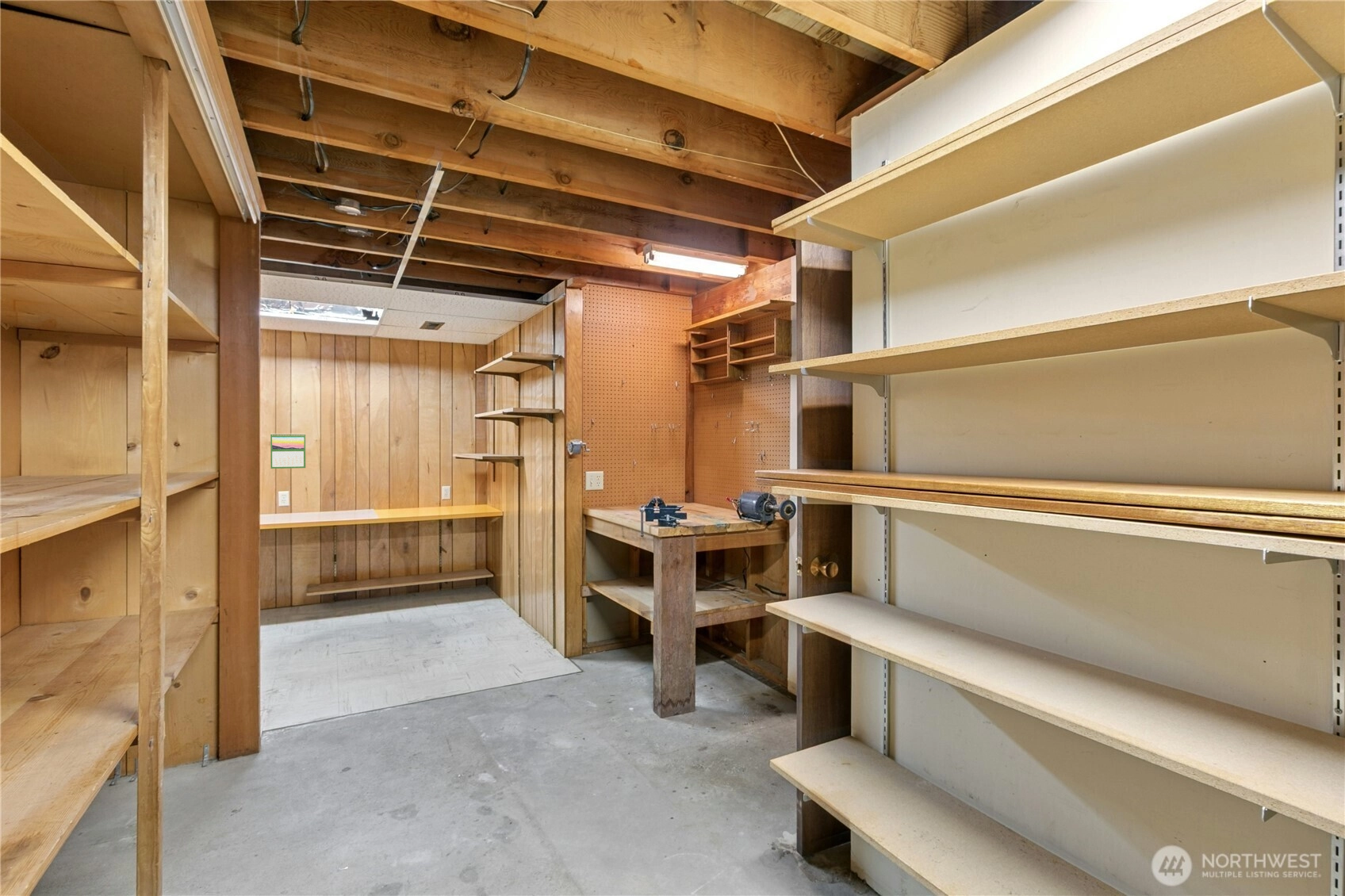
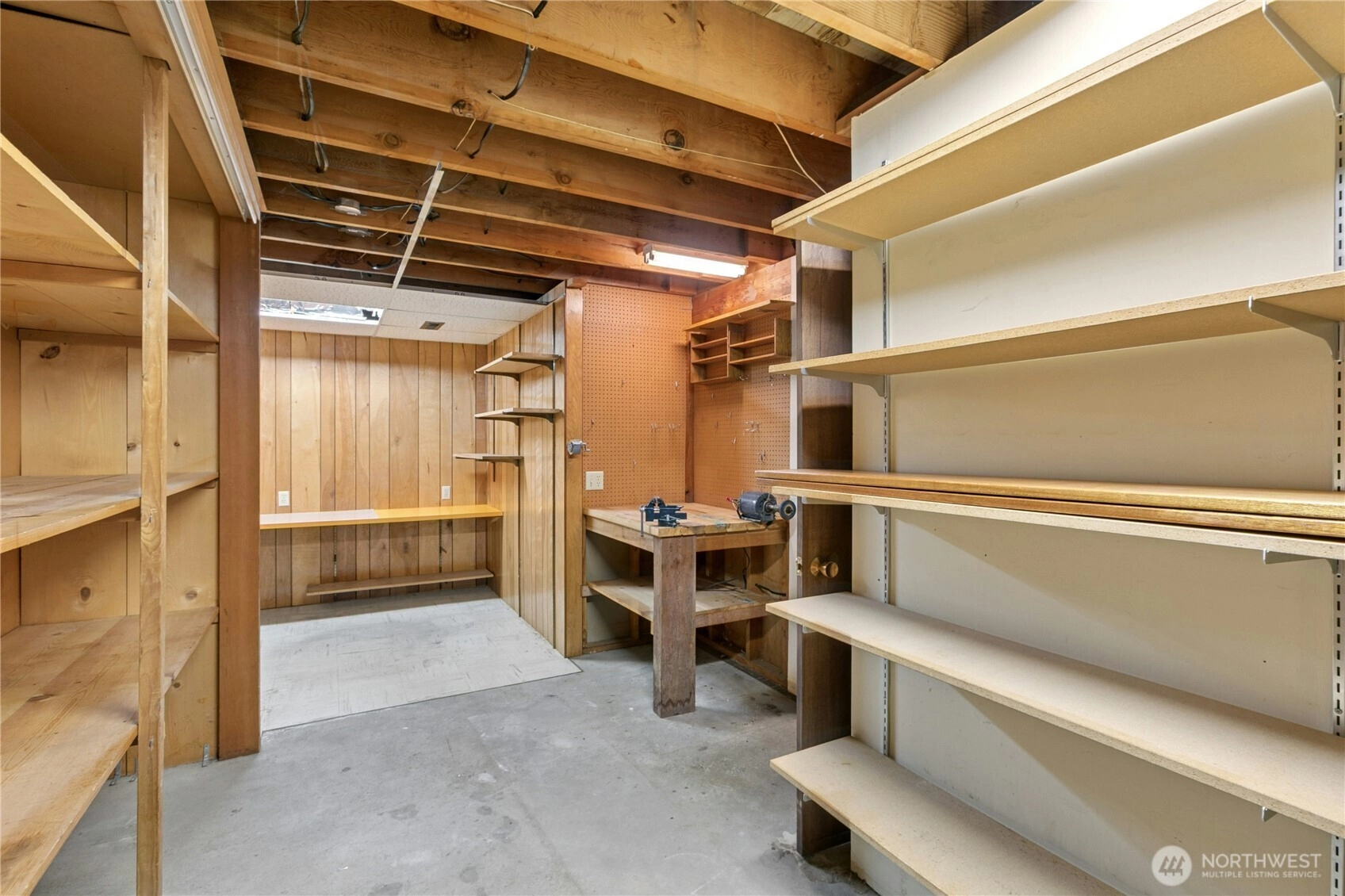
- calendar (288, 450)
